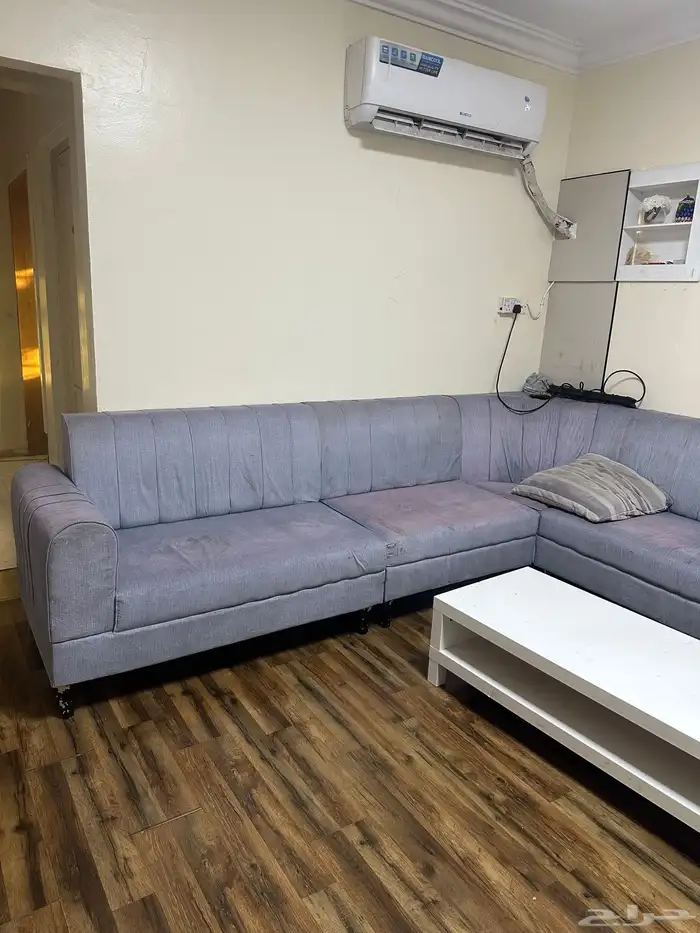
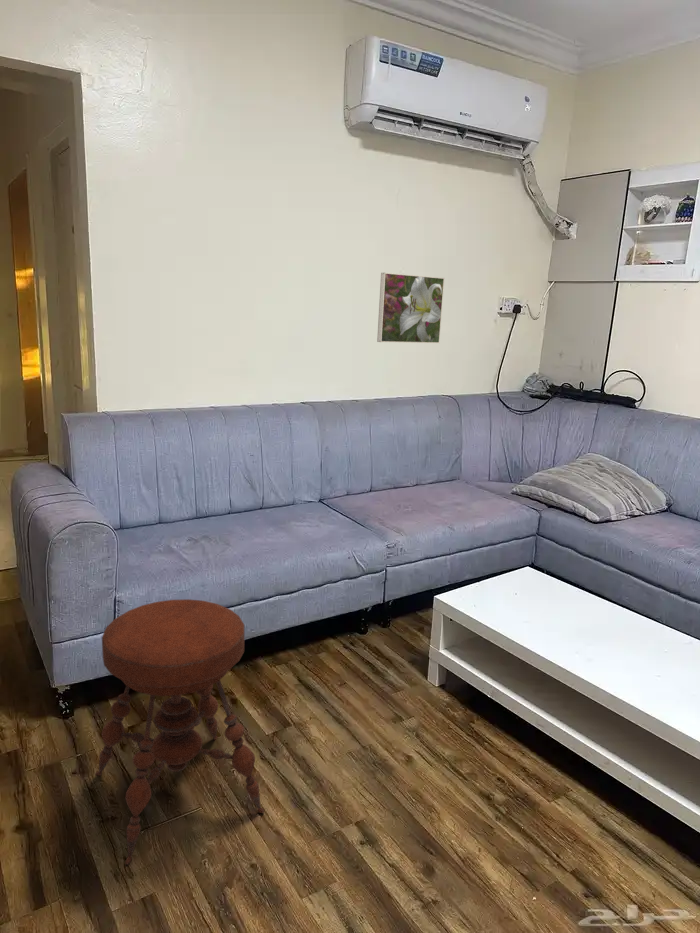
+ stool (176, 709)
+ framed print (411, 309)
